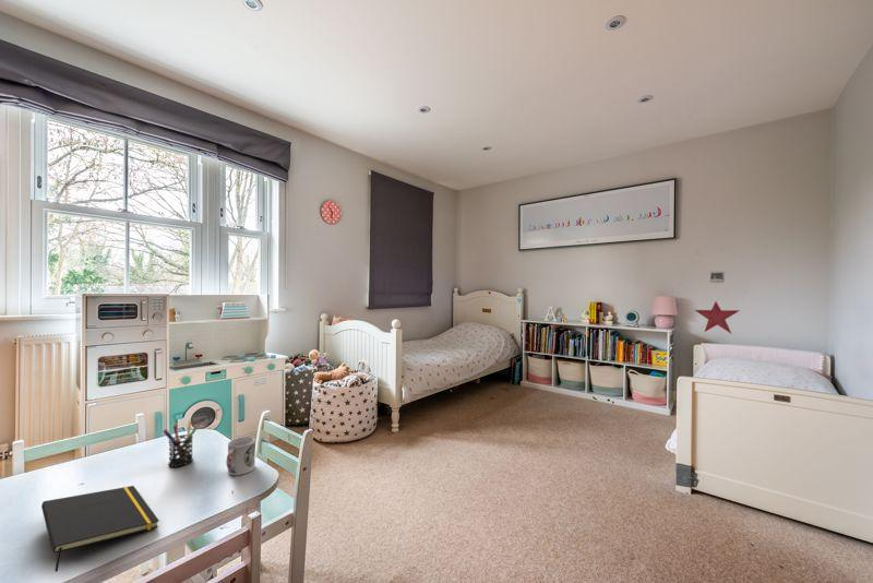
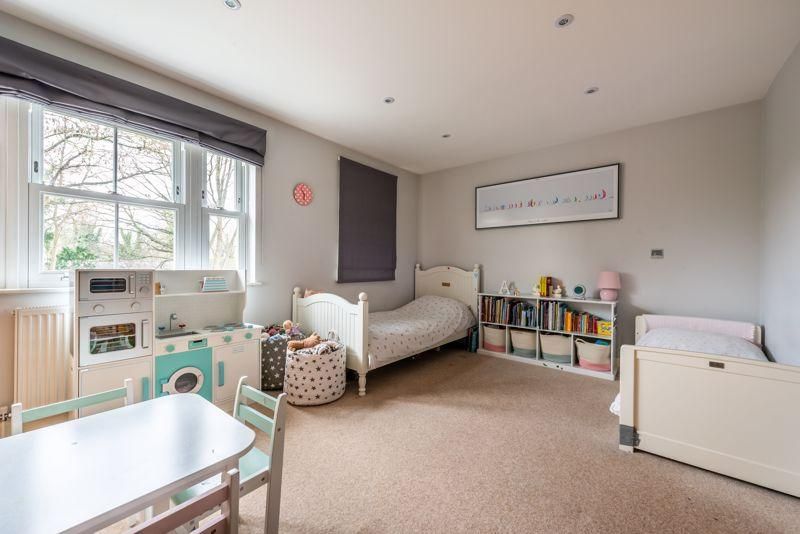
- notepad (99, 513)
- cup (238, 457)
- decorative star (716, 317)
- pen holder (182, 441)
